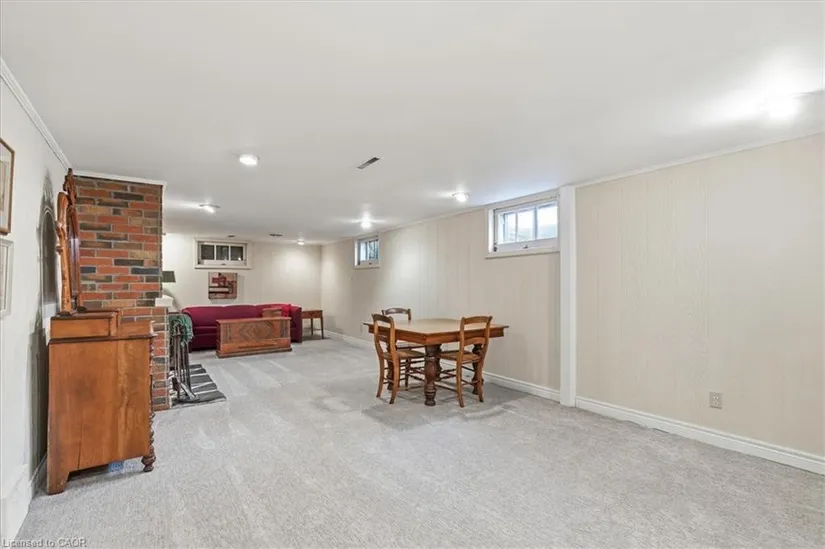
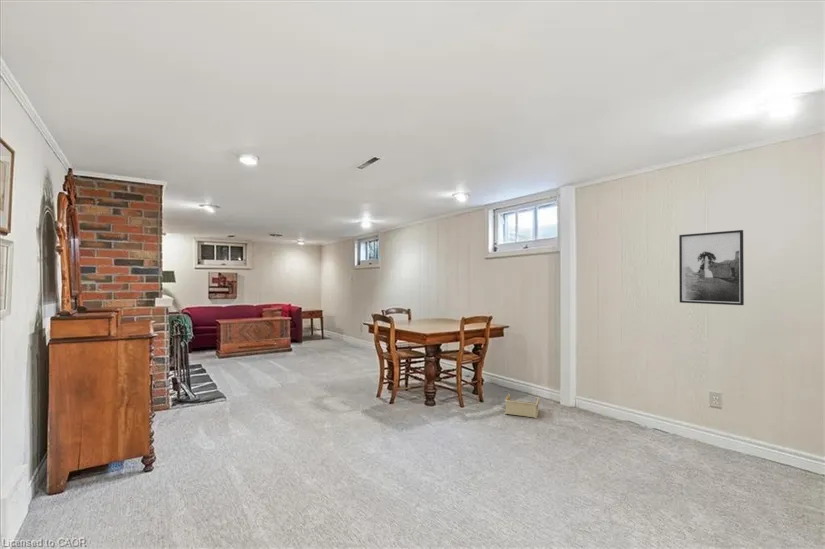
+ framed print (709, 268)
+ storage bin (522, 404)
